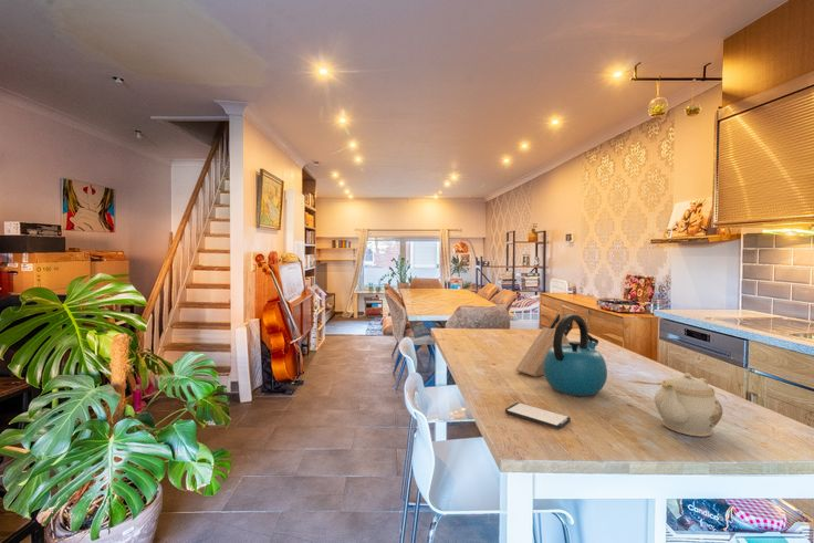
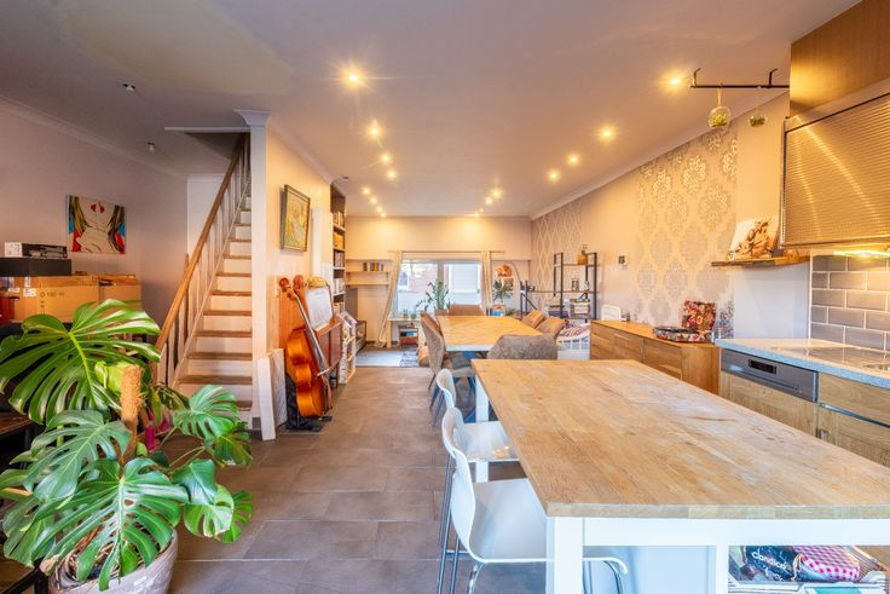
- knife block (547, 343)
- teapot (688, 399)
- kettle (576, 351)
- smartphone (536, 415)
